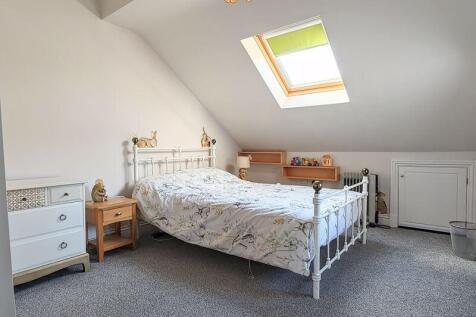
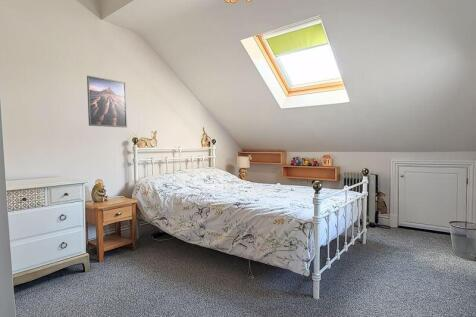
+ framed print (108, 102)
